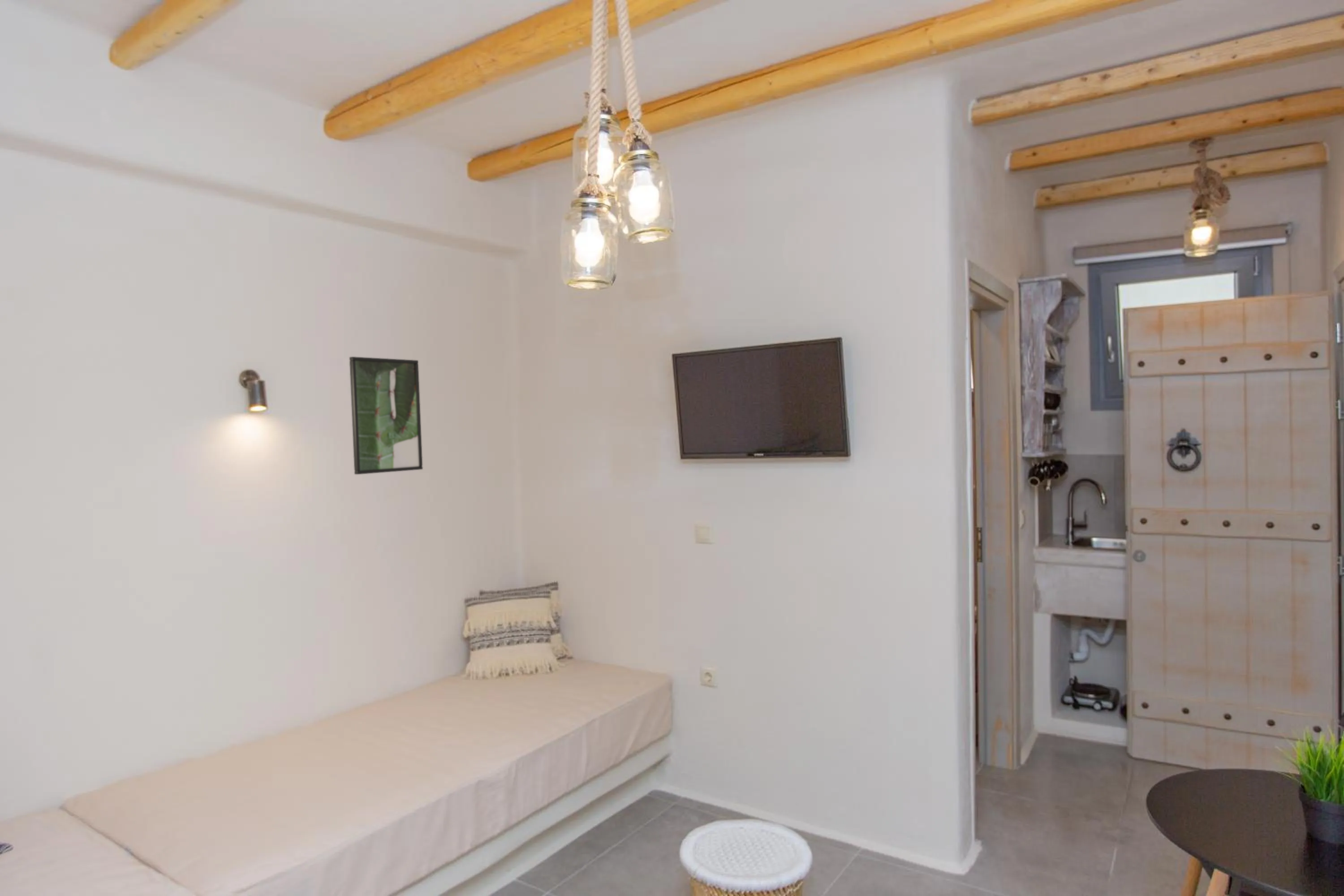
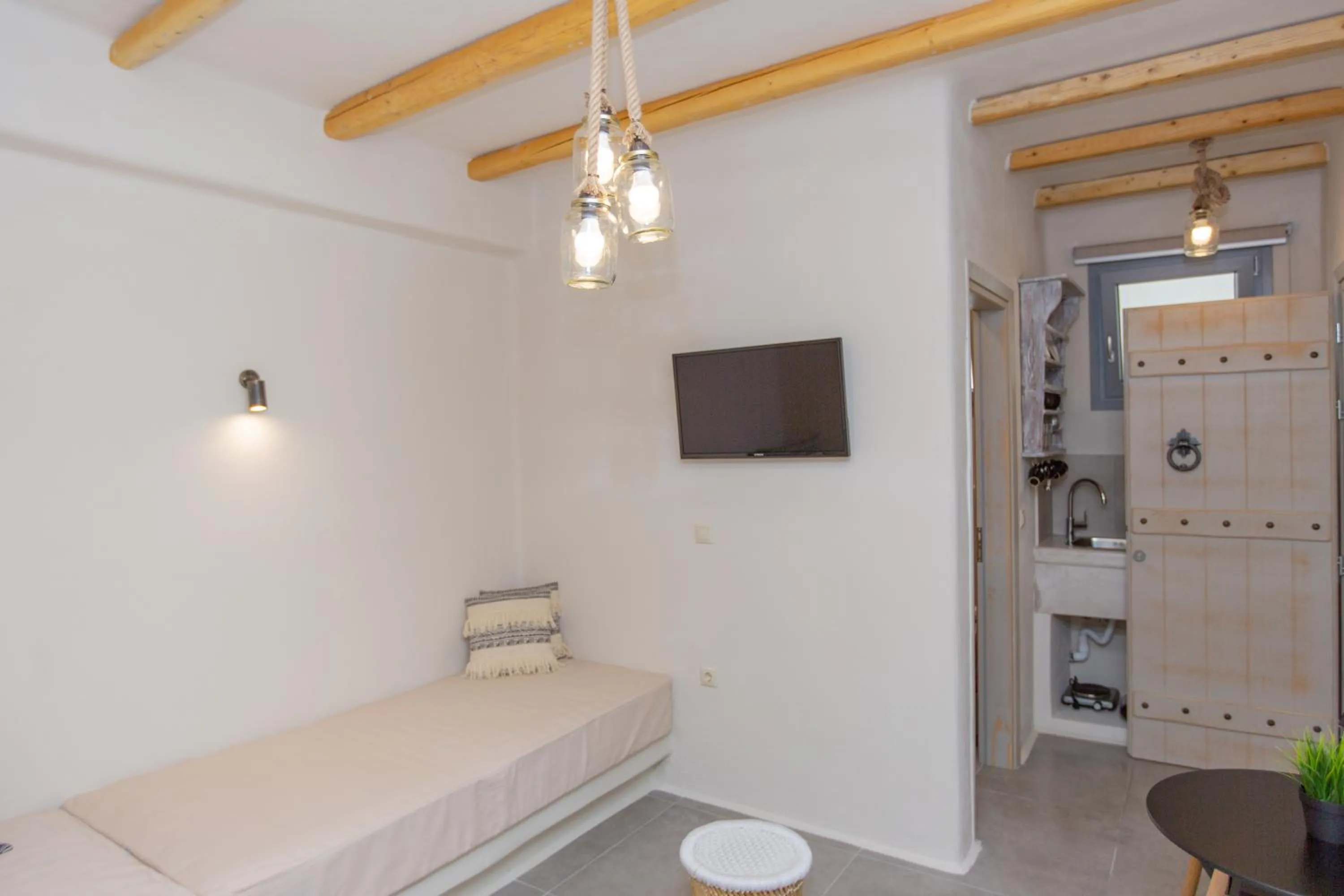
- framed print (387, 415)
